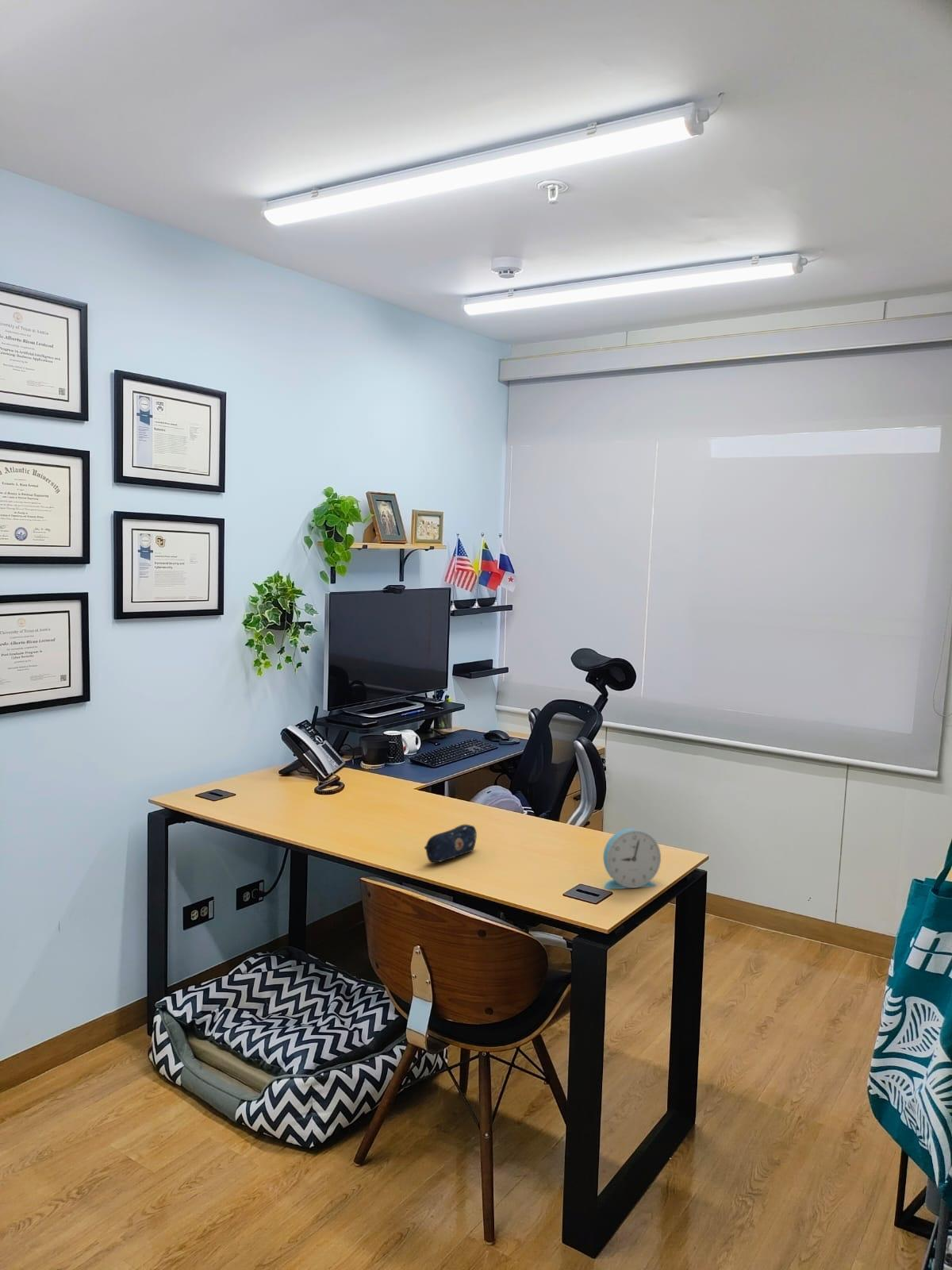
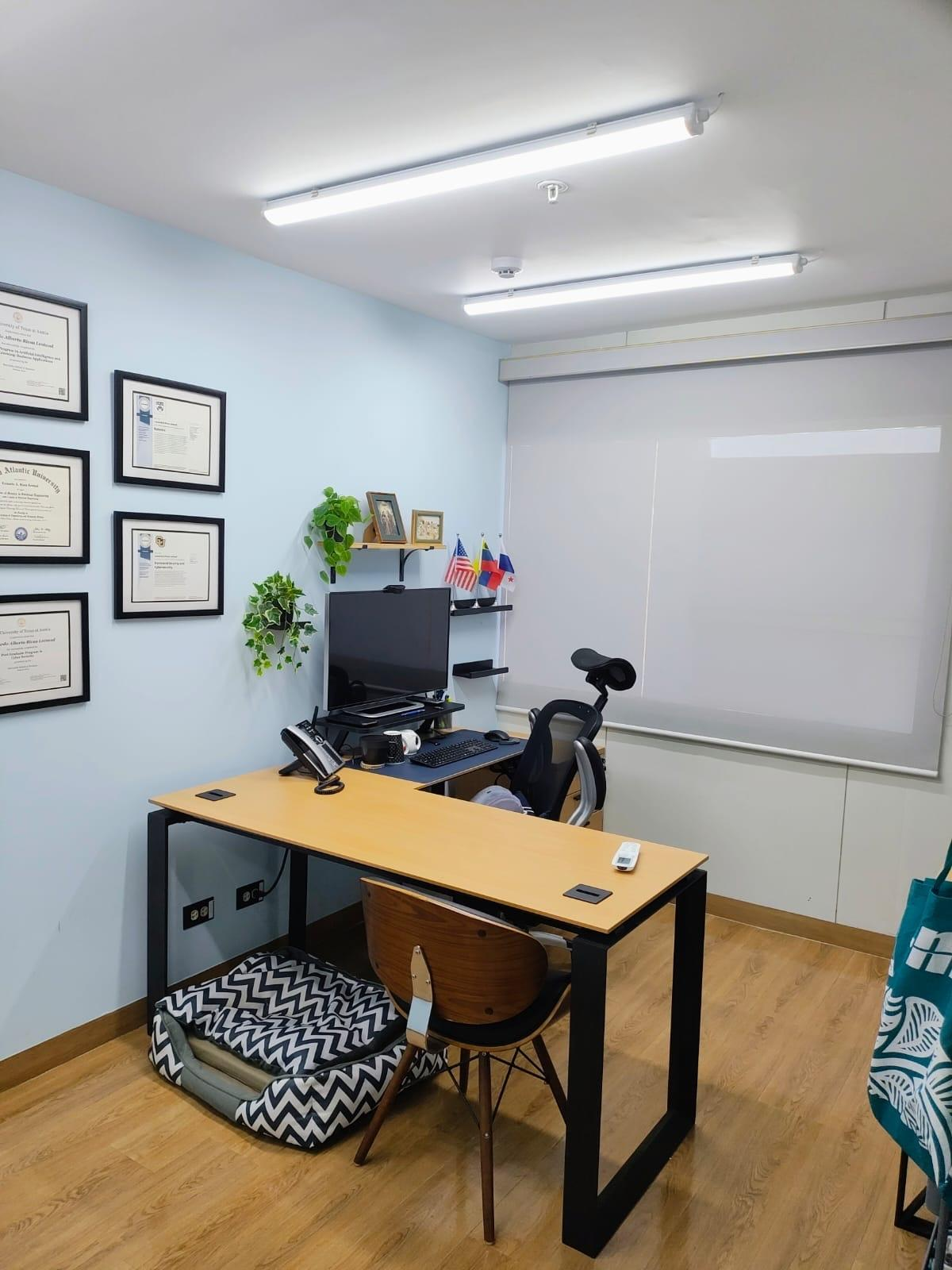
- alarm clock (629, 856)
- pencil case (452, 843)
